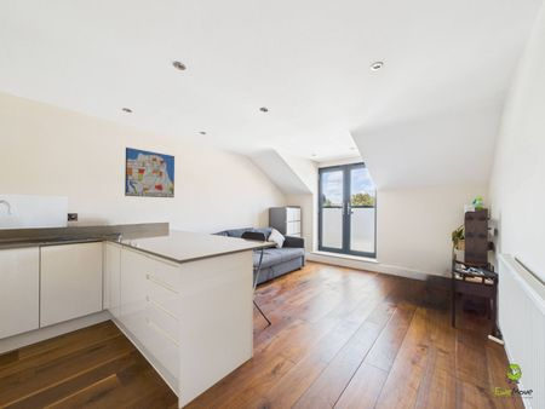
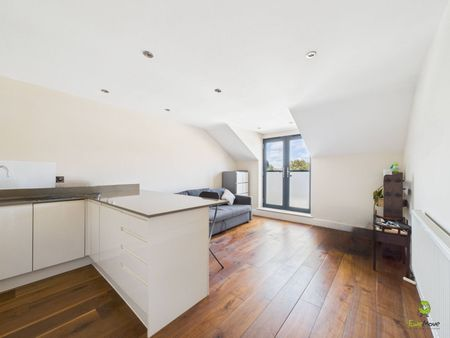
- wall art (151, 174)
